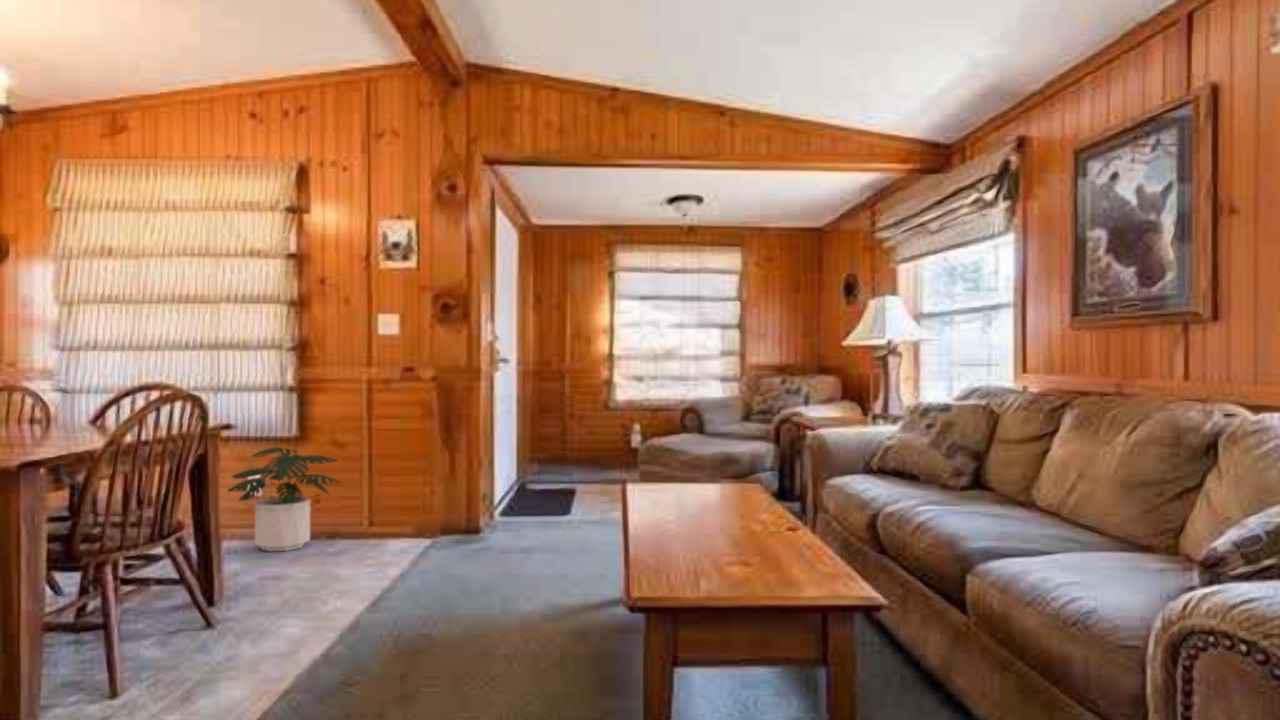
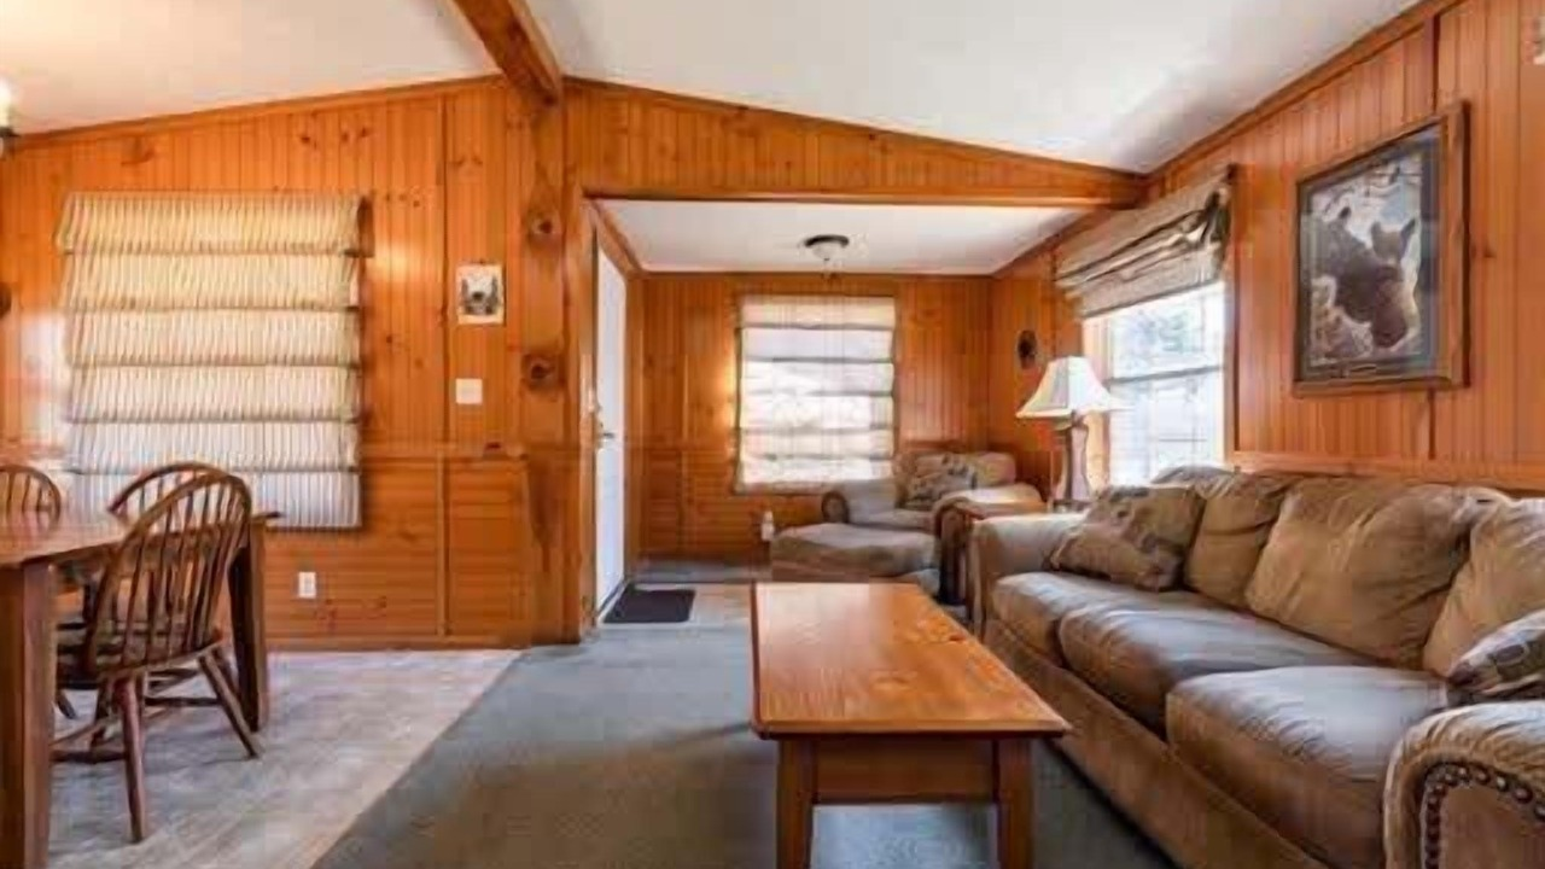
- potted plant (284, 498)
